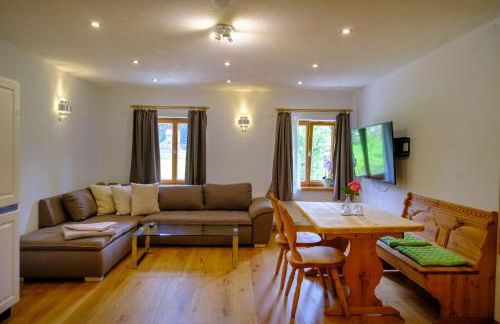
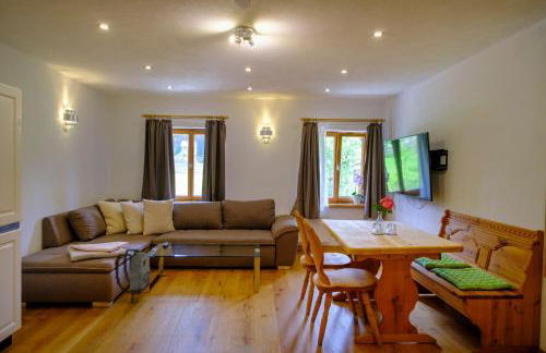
+ backpack (133, 275)
